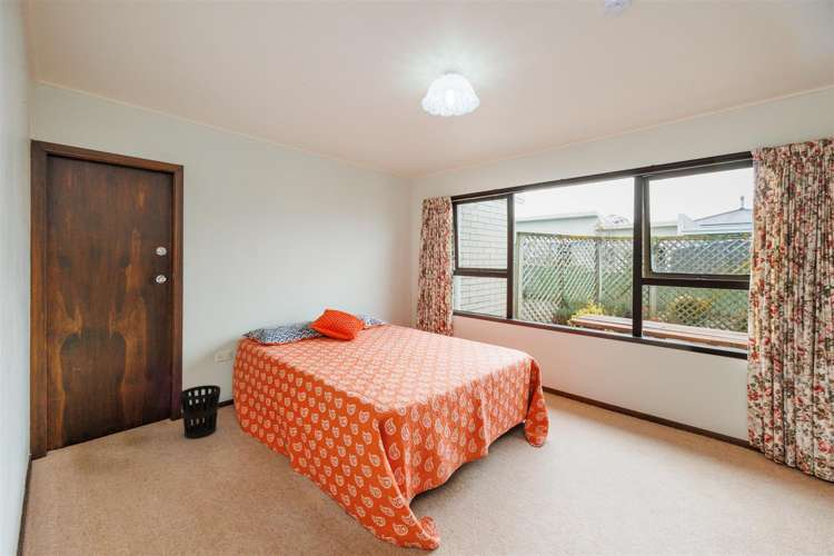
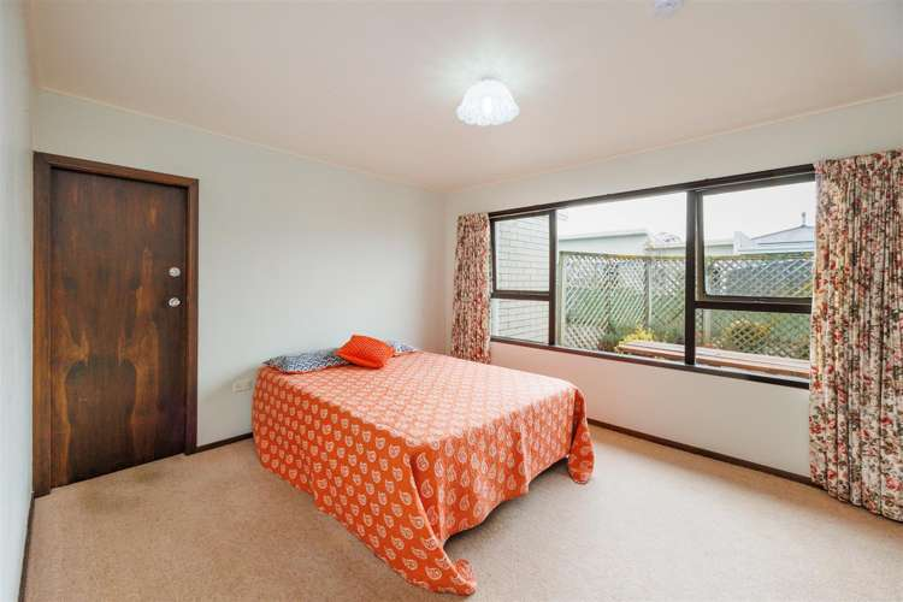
- wastebasket (200, 410)
